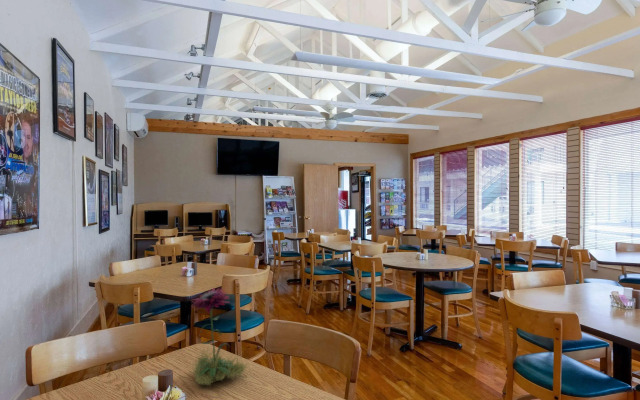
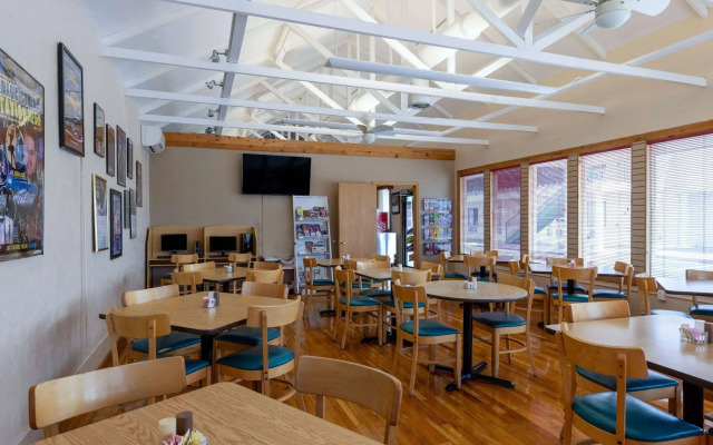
- flower (213, 331)
